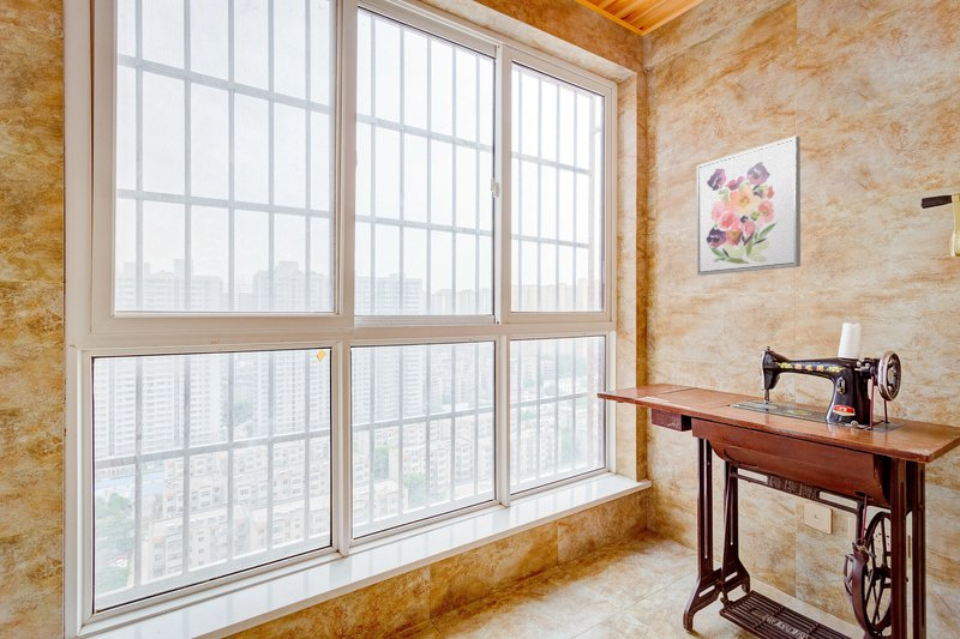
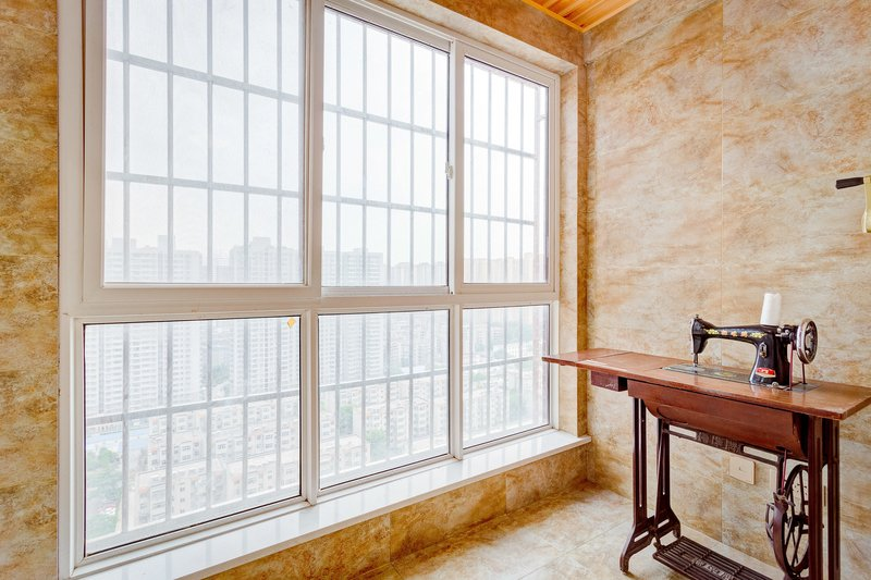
- wall art (744, 211)
